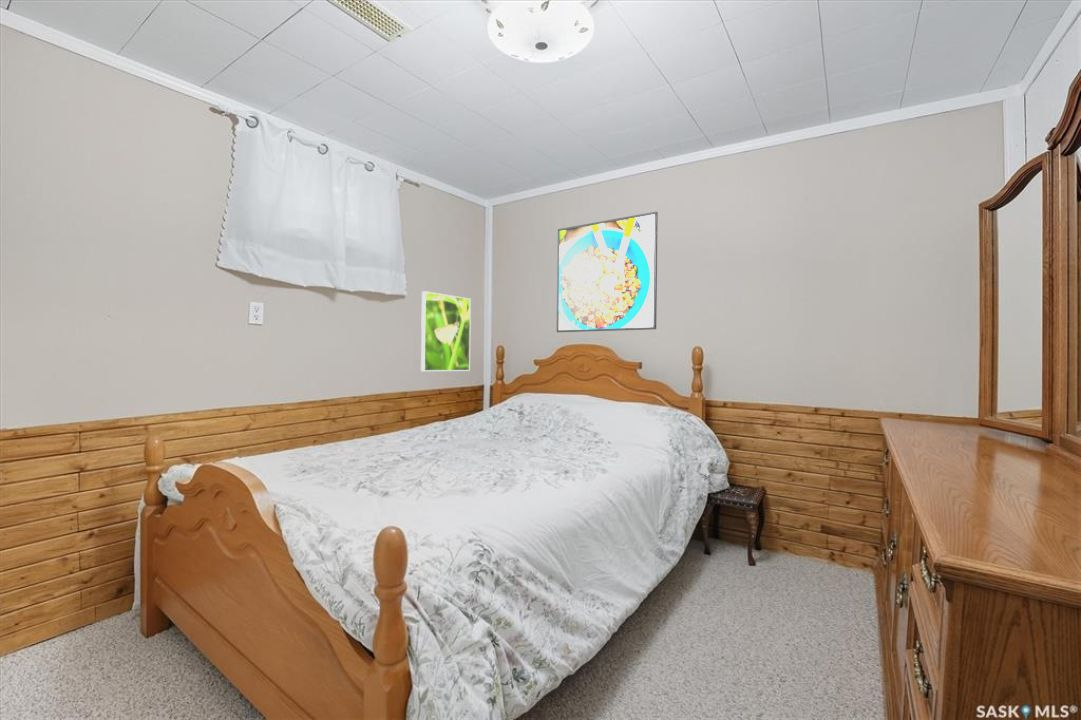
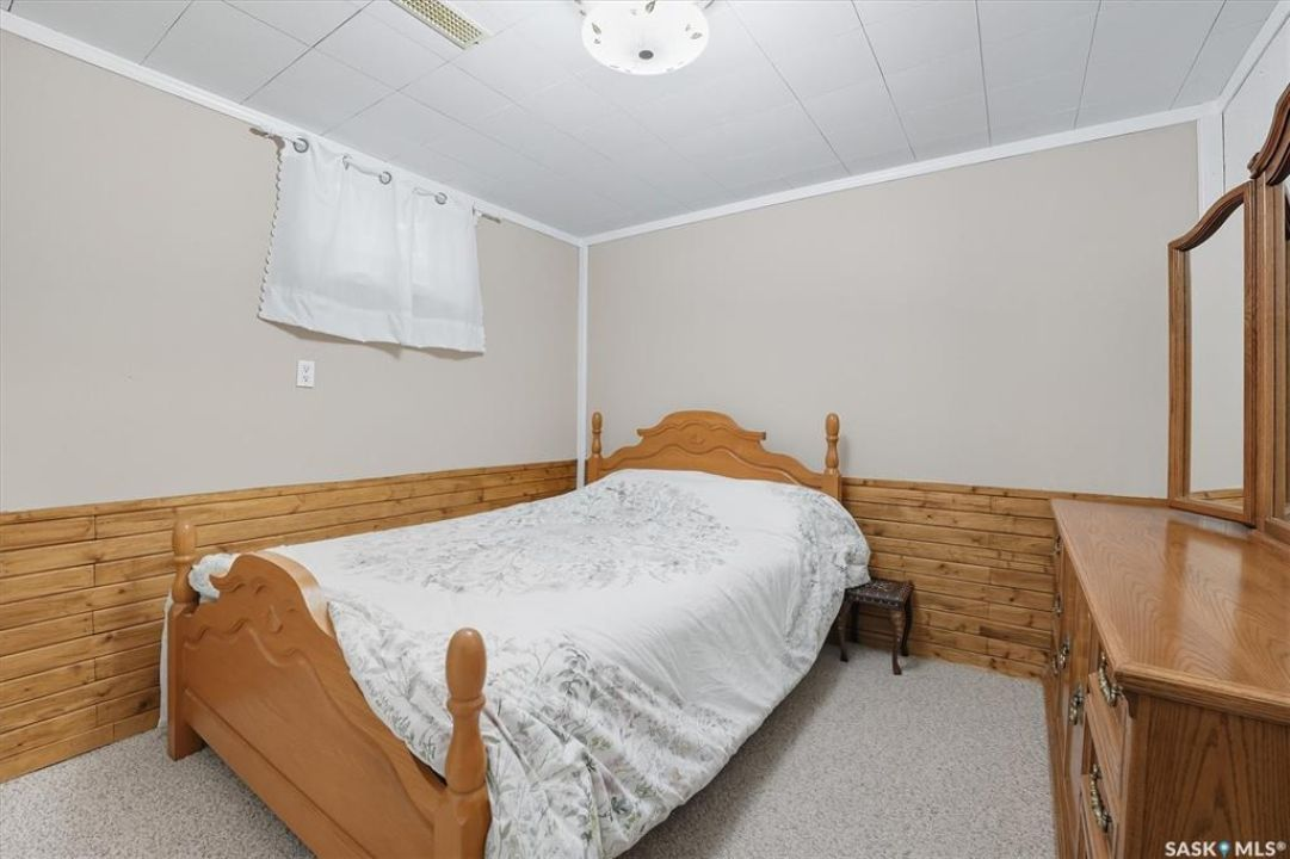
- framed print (603, 275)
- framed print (447, 333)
